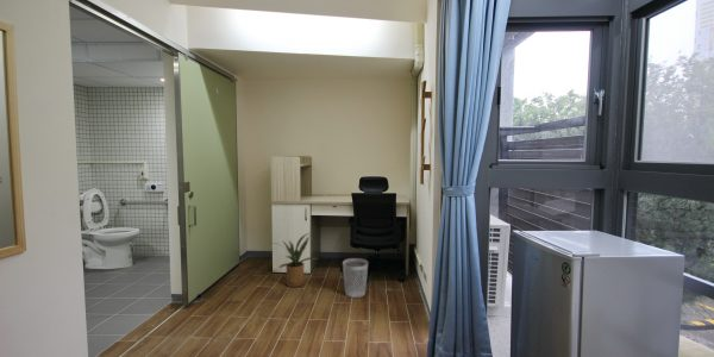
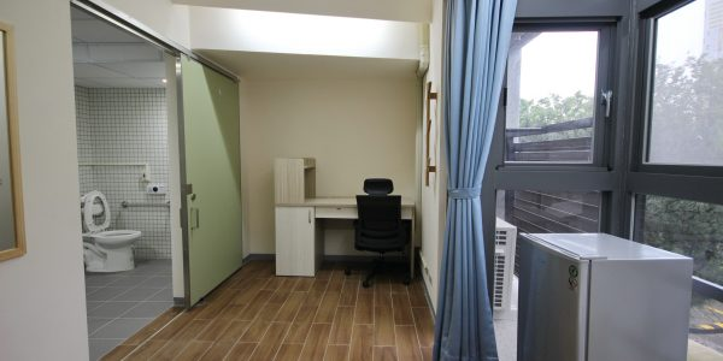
- house plant (294, 257)
- wastebasket (355, 277)
